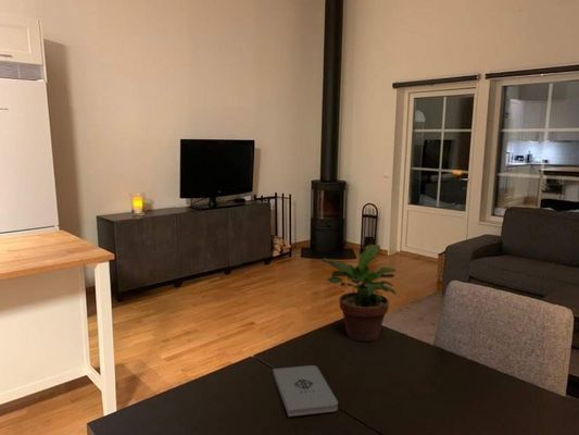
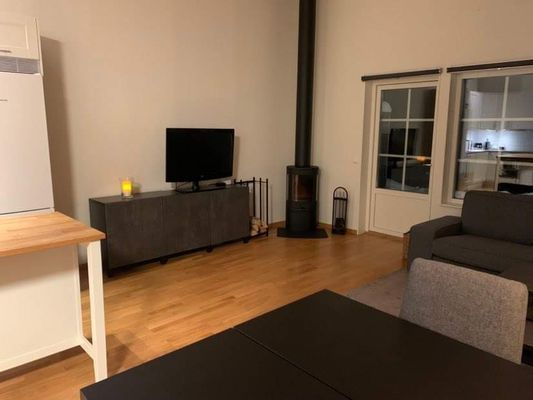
- potted plant (360, 295)
- notepad (303, 388)
